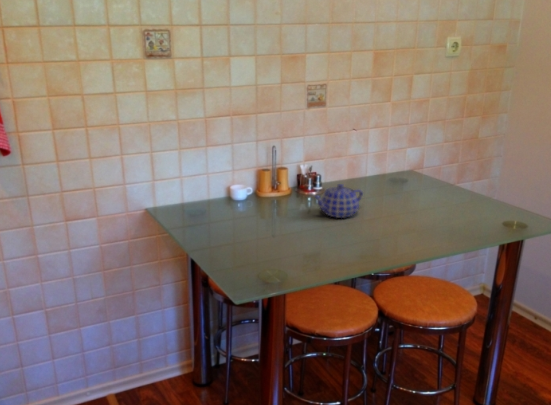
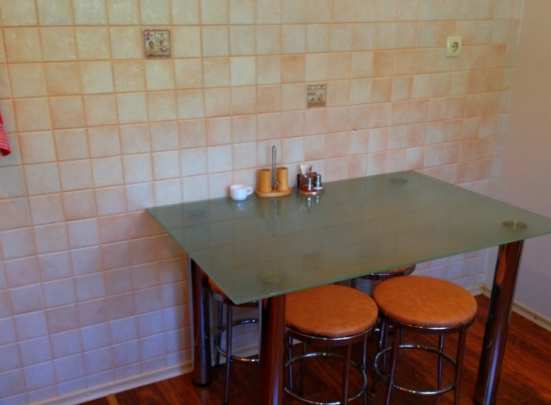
- teapot (338, 199)
